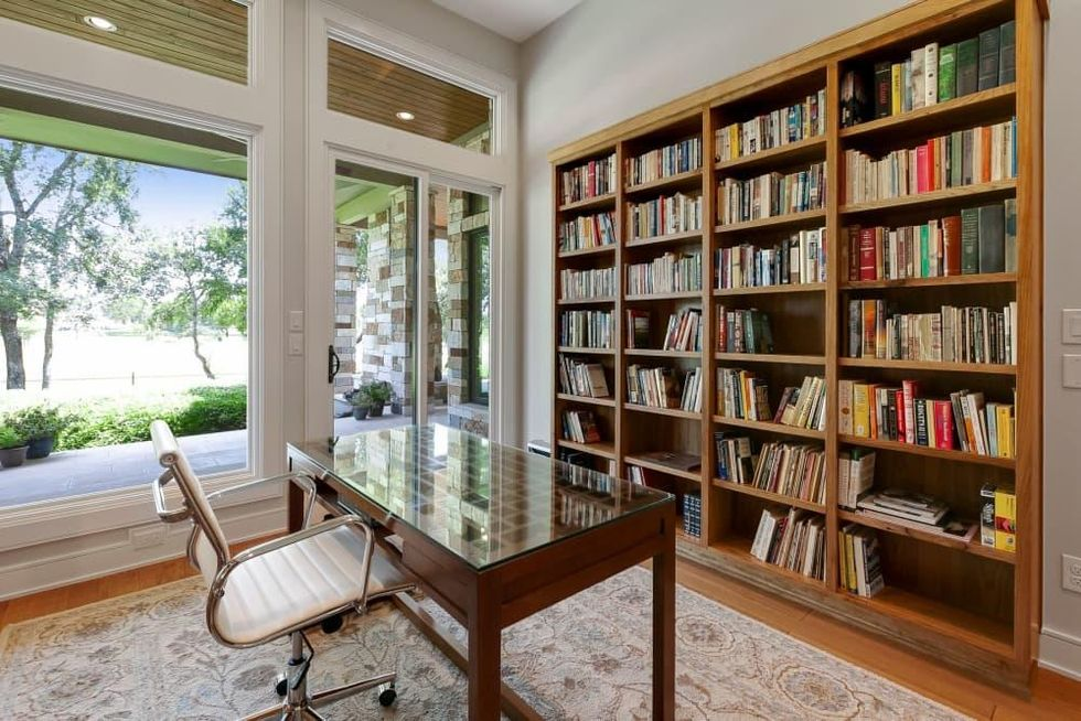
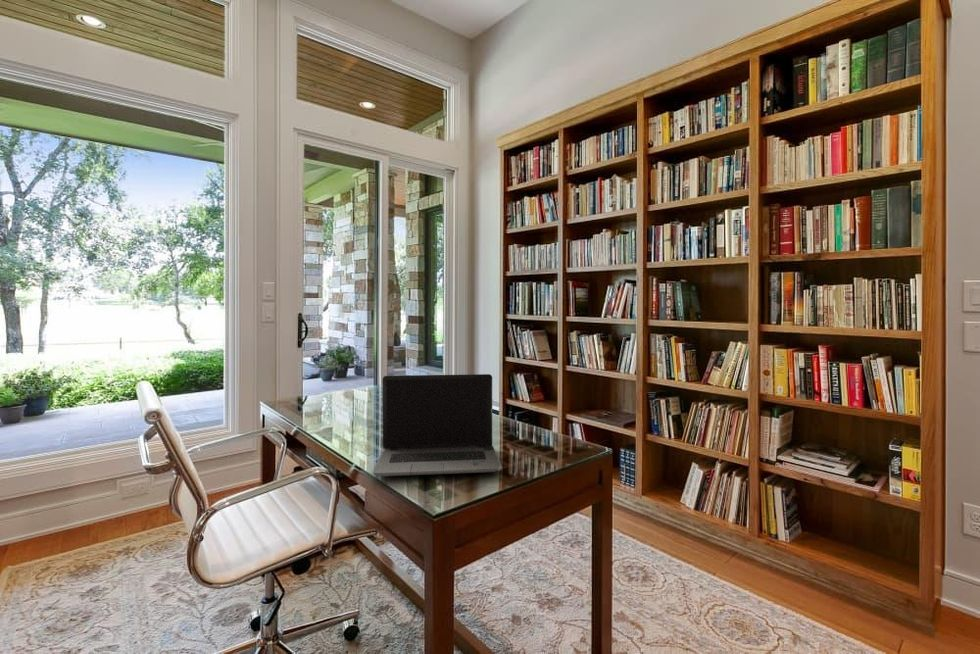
+ laptop computer (438, 422)
